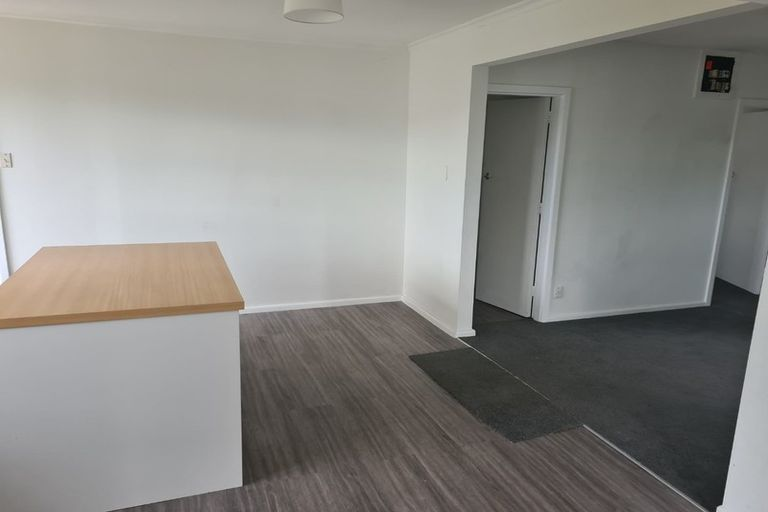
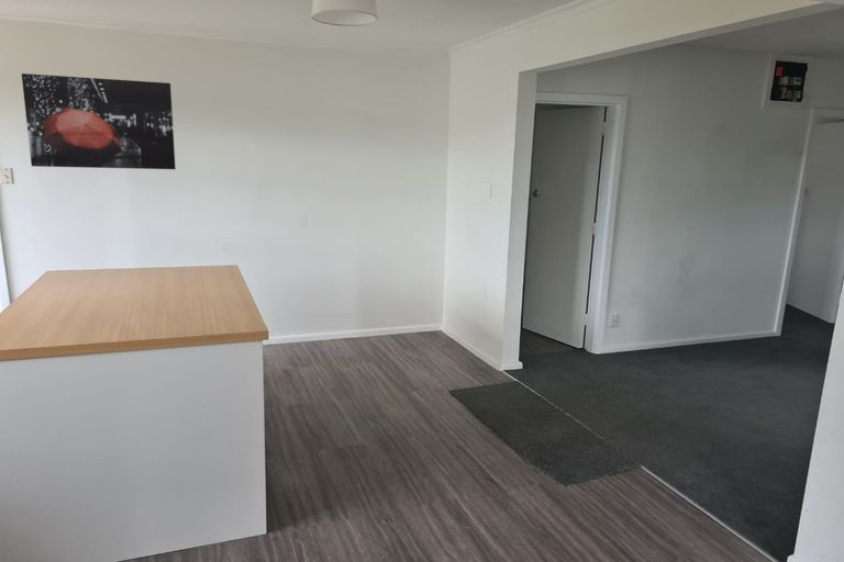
+ wall art (102, 123)
